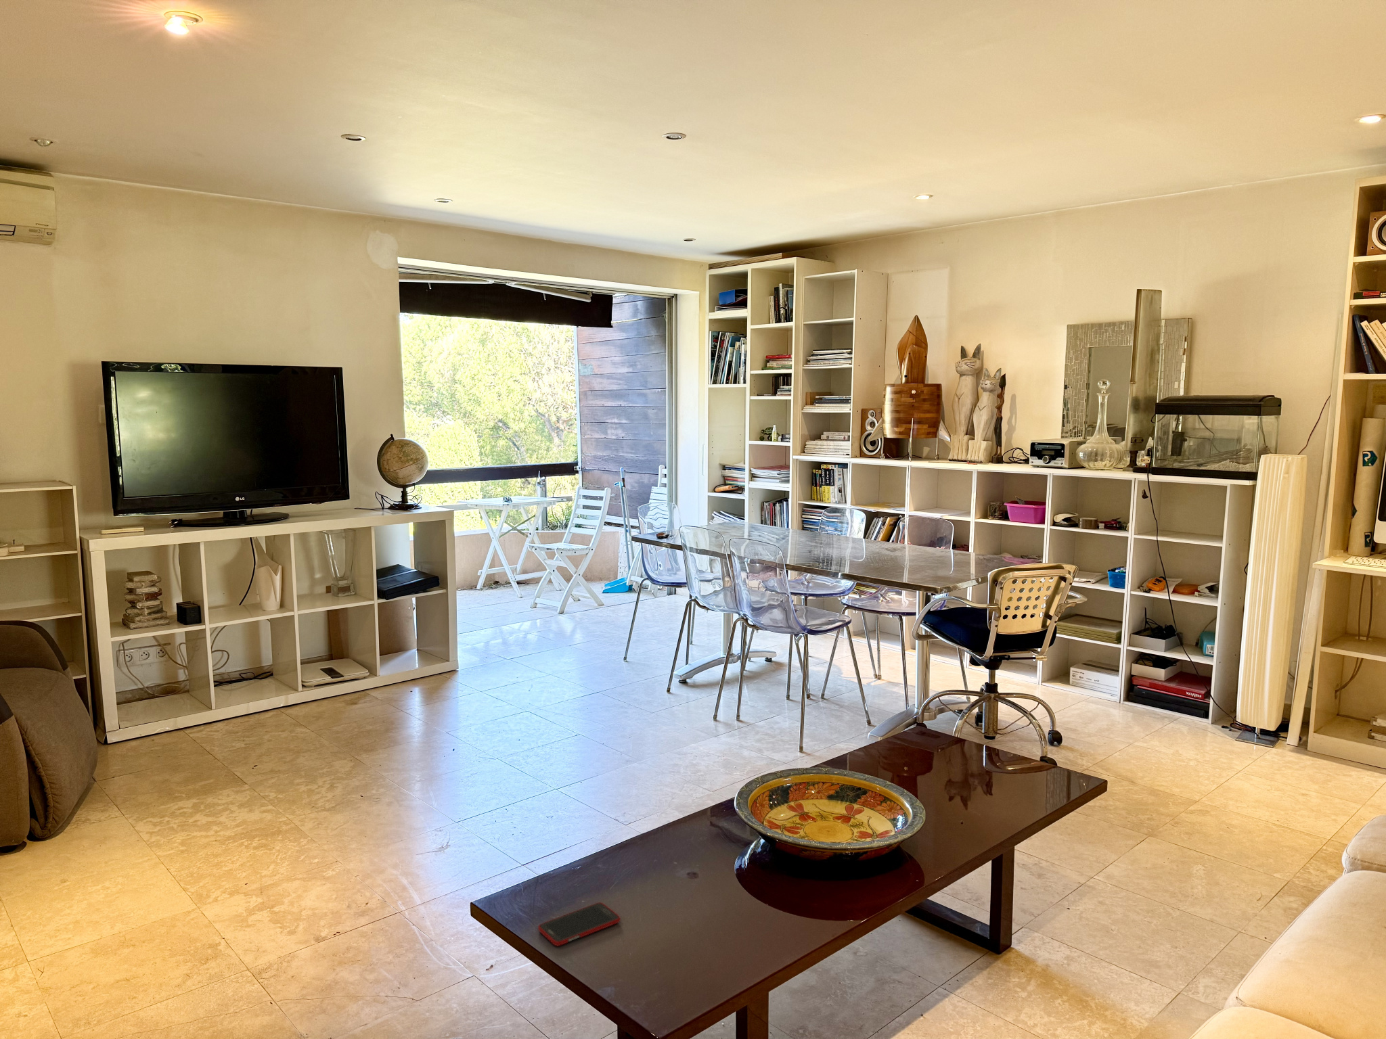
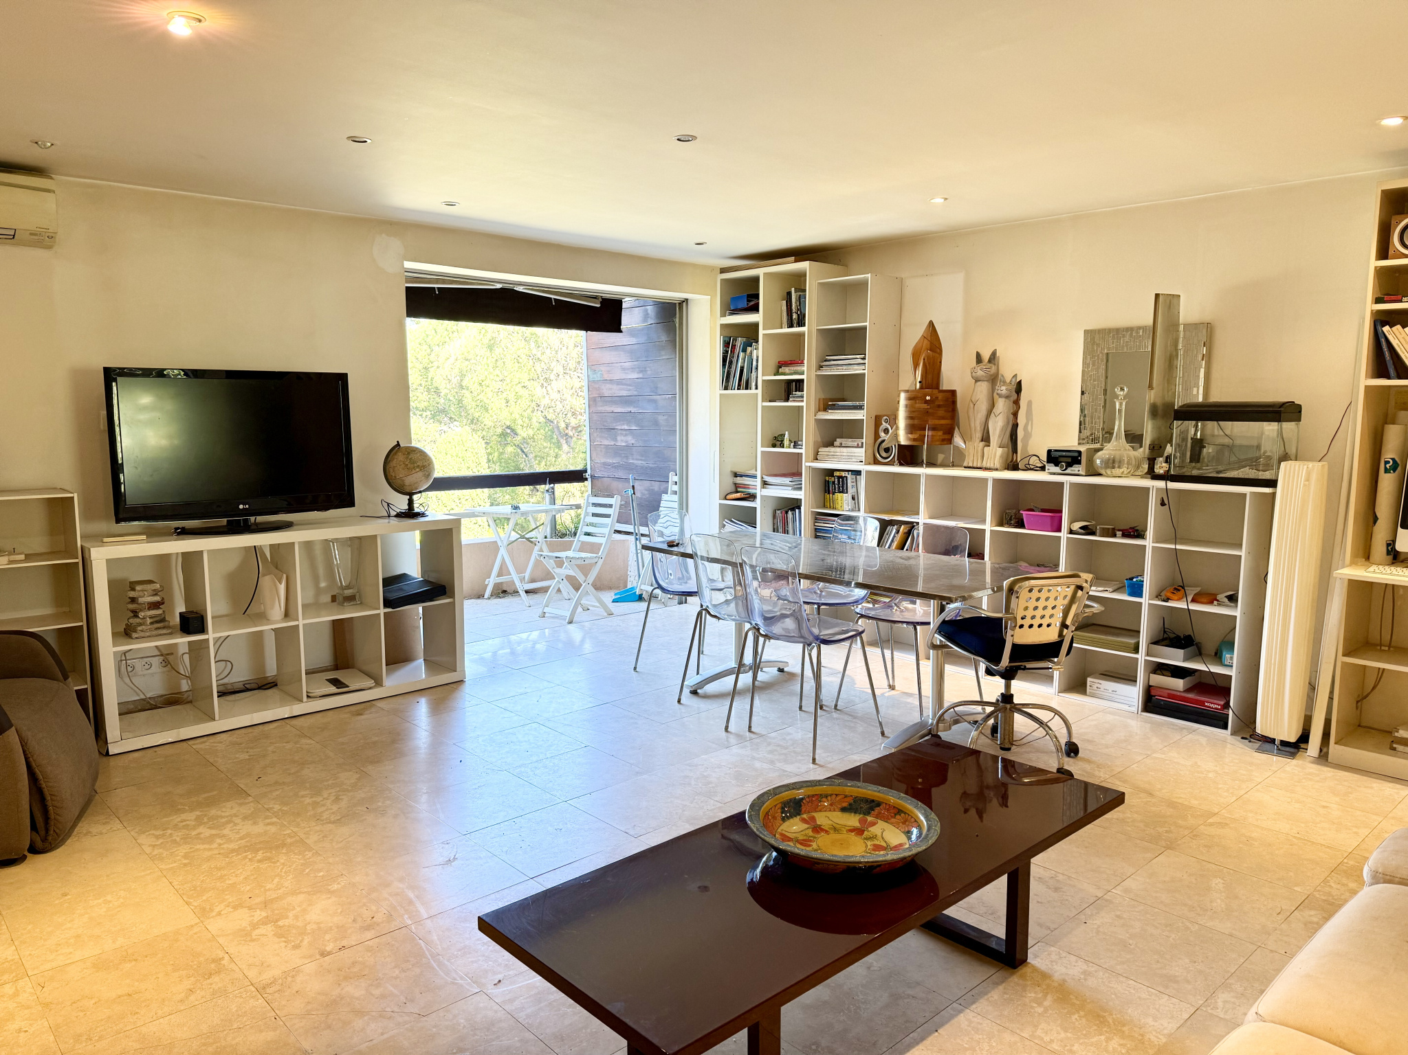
- cell phone (580, 923)
